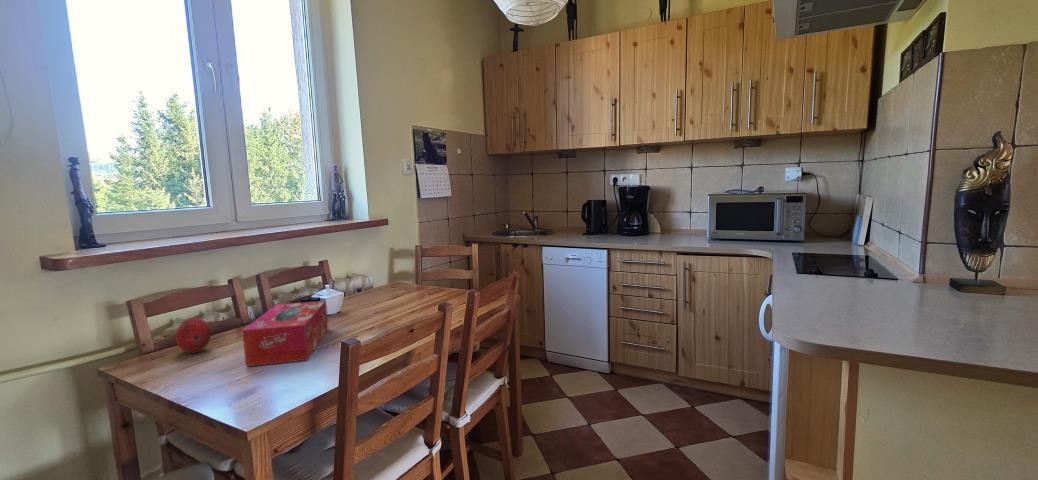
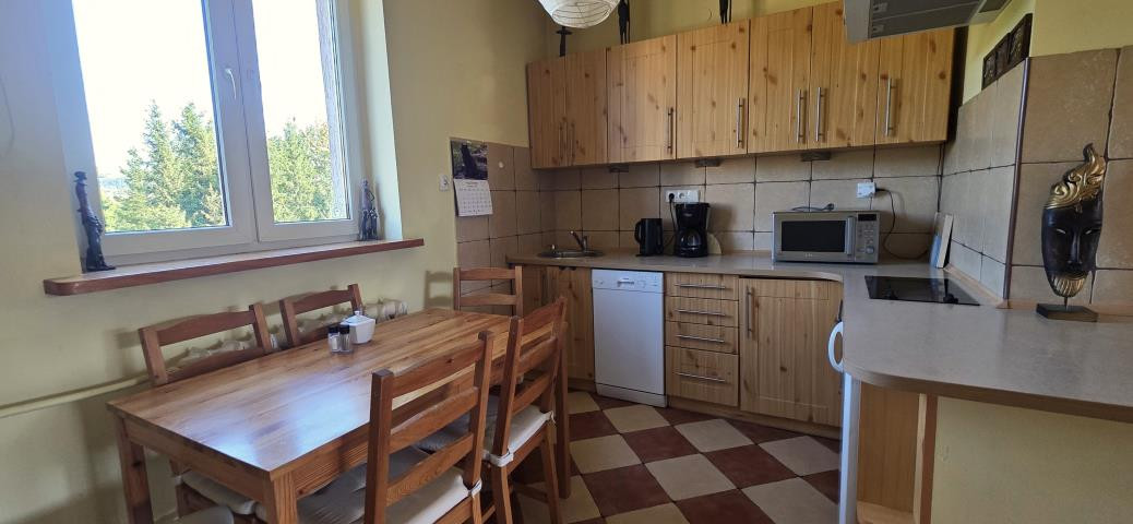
- fruit (193, 334)
- tissue box (290, 329)
